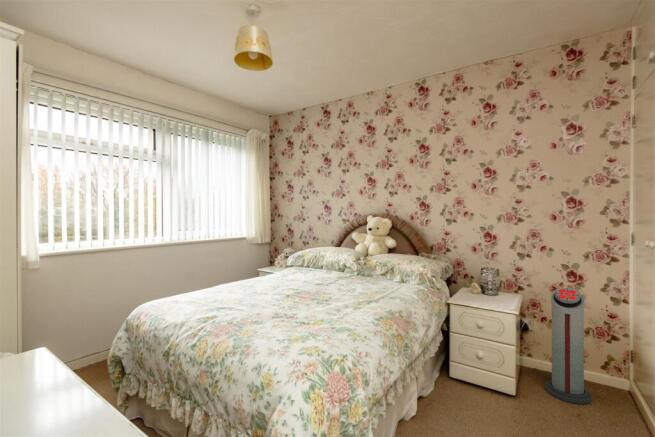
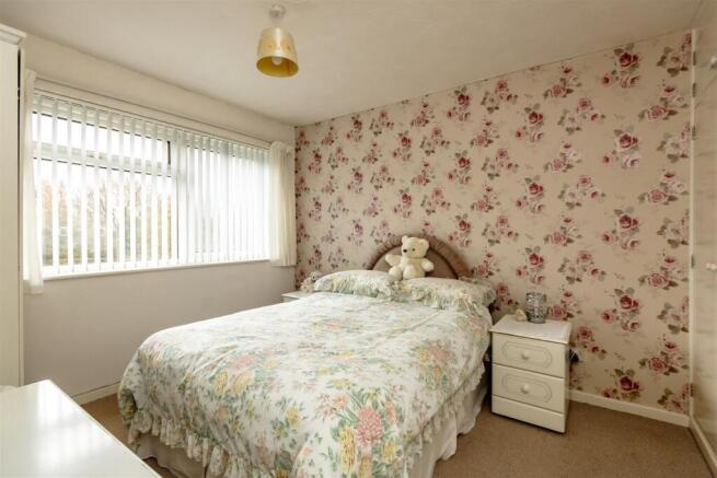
- air purifier (567, 341)
